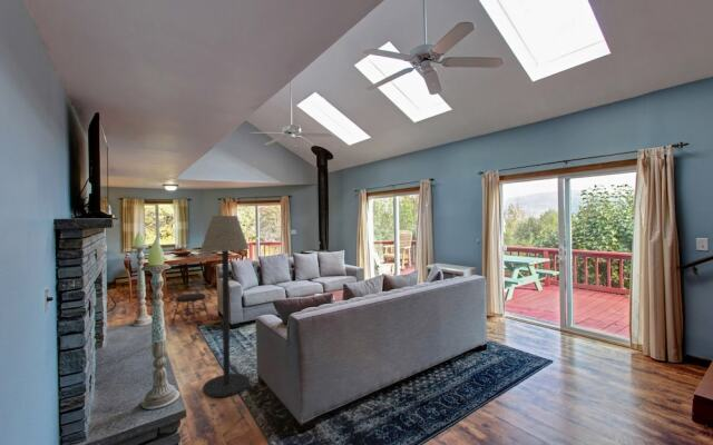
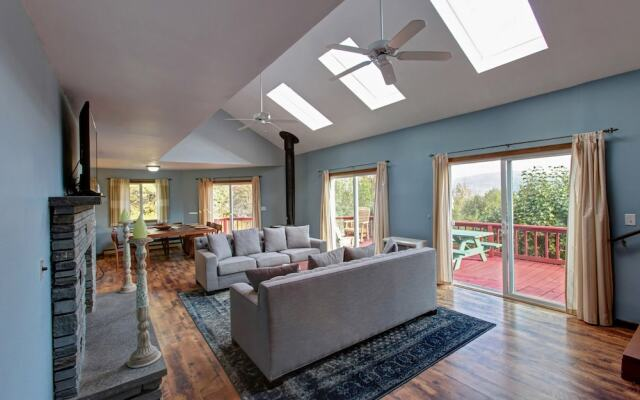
- stool (191, 308)
- floor lamp (225, 300)
